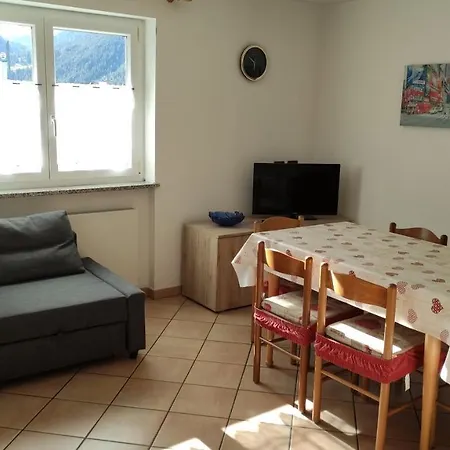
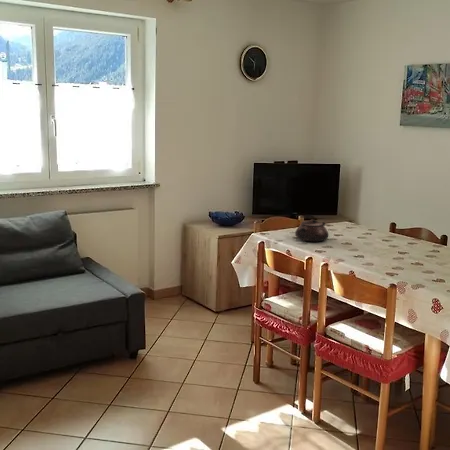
+ teapot (311, 229)
